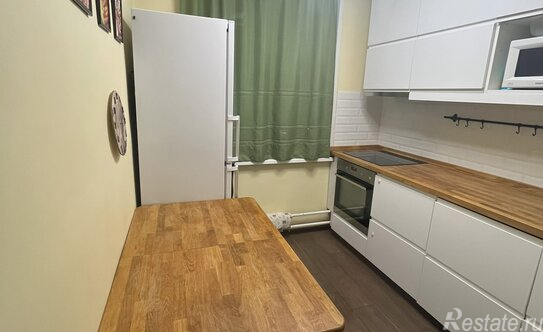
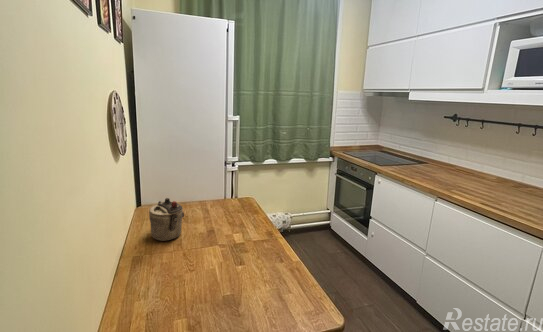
+ teapot (167, 218)
